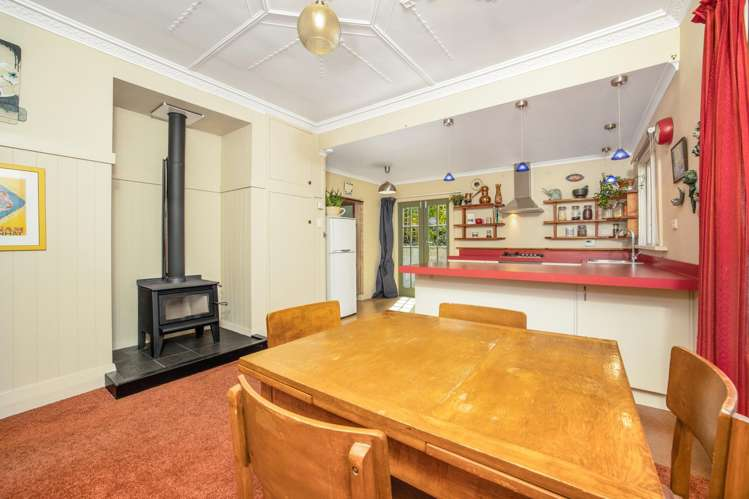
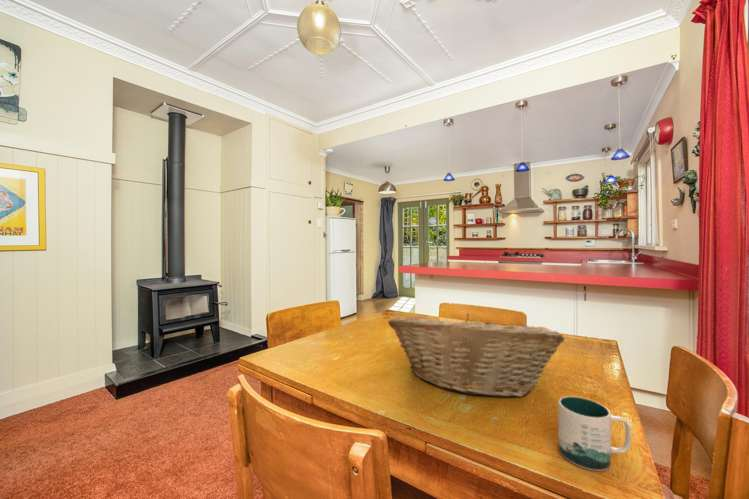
+ fruit basket (468, 343)
+ mug (594, 432)
